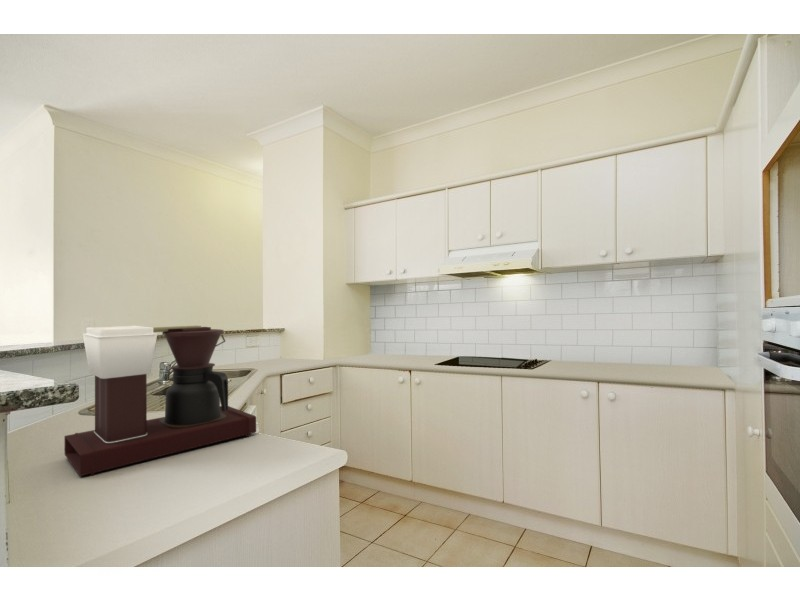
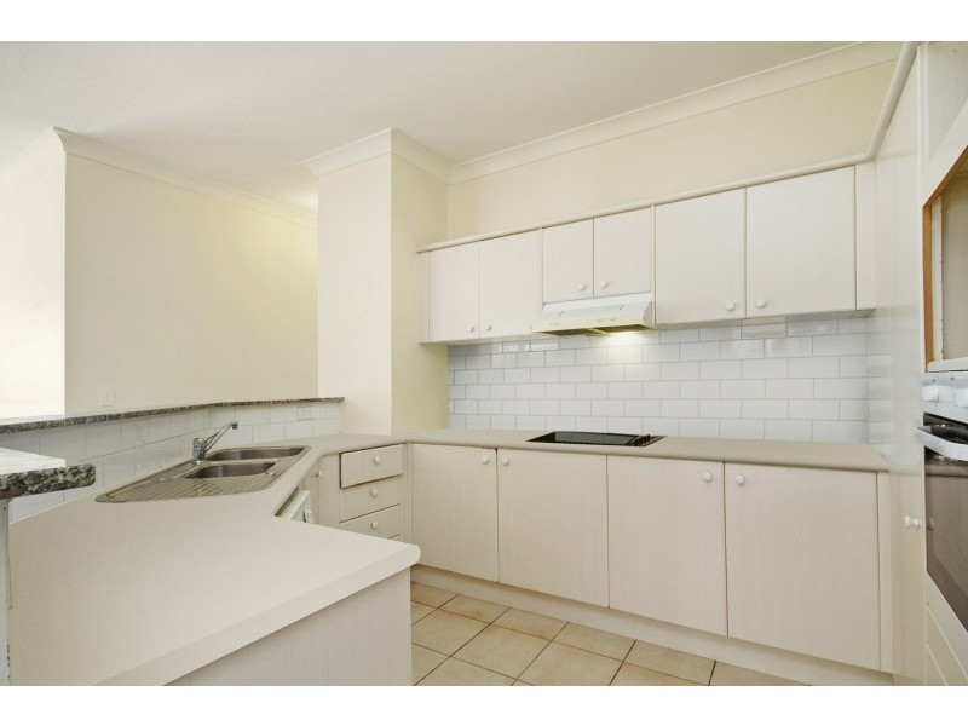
- coffee maker (169, 387)
